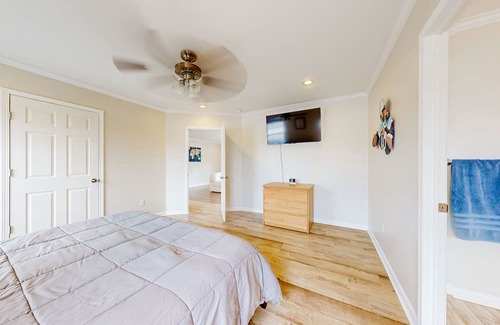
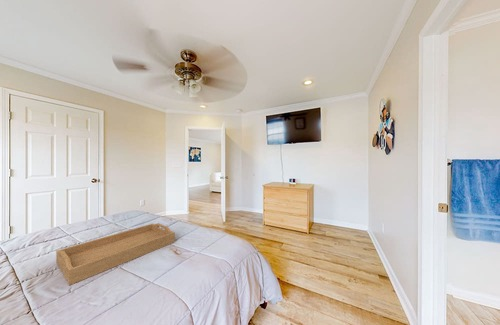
+ serving tray (122, 244)
